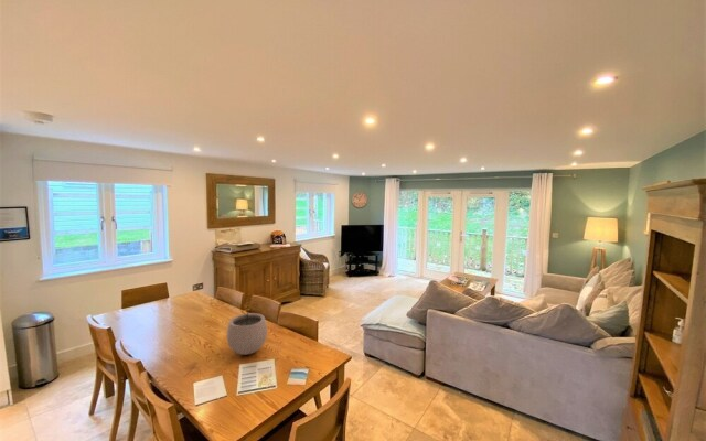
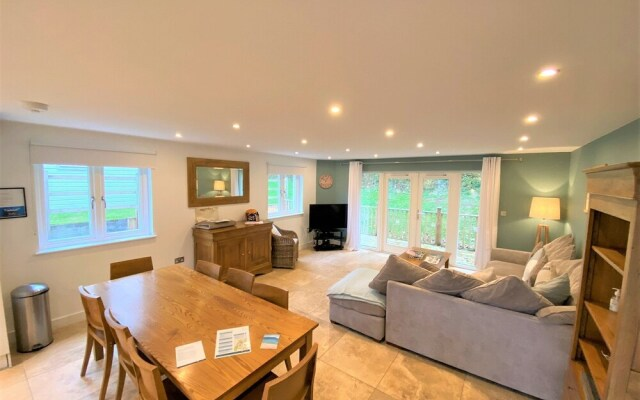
- plant pot (247, 327)
